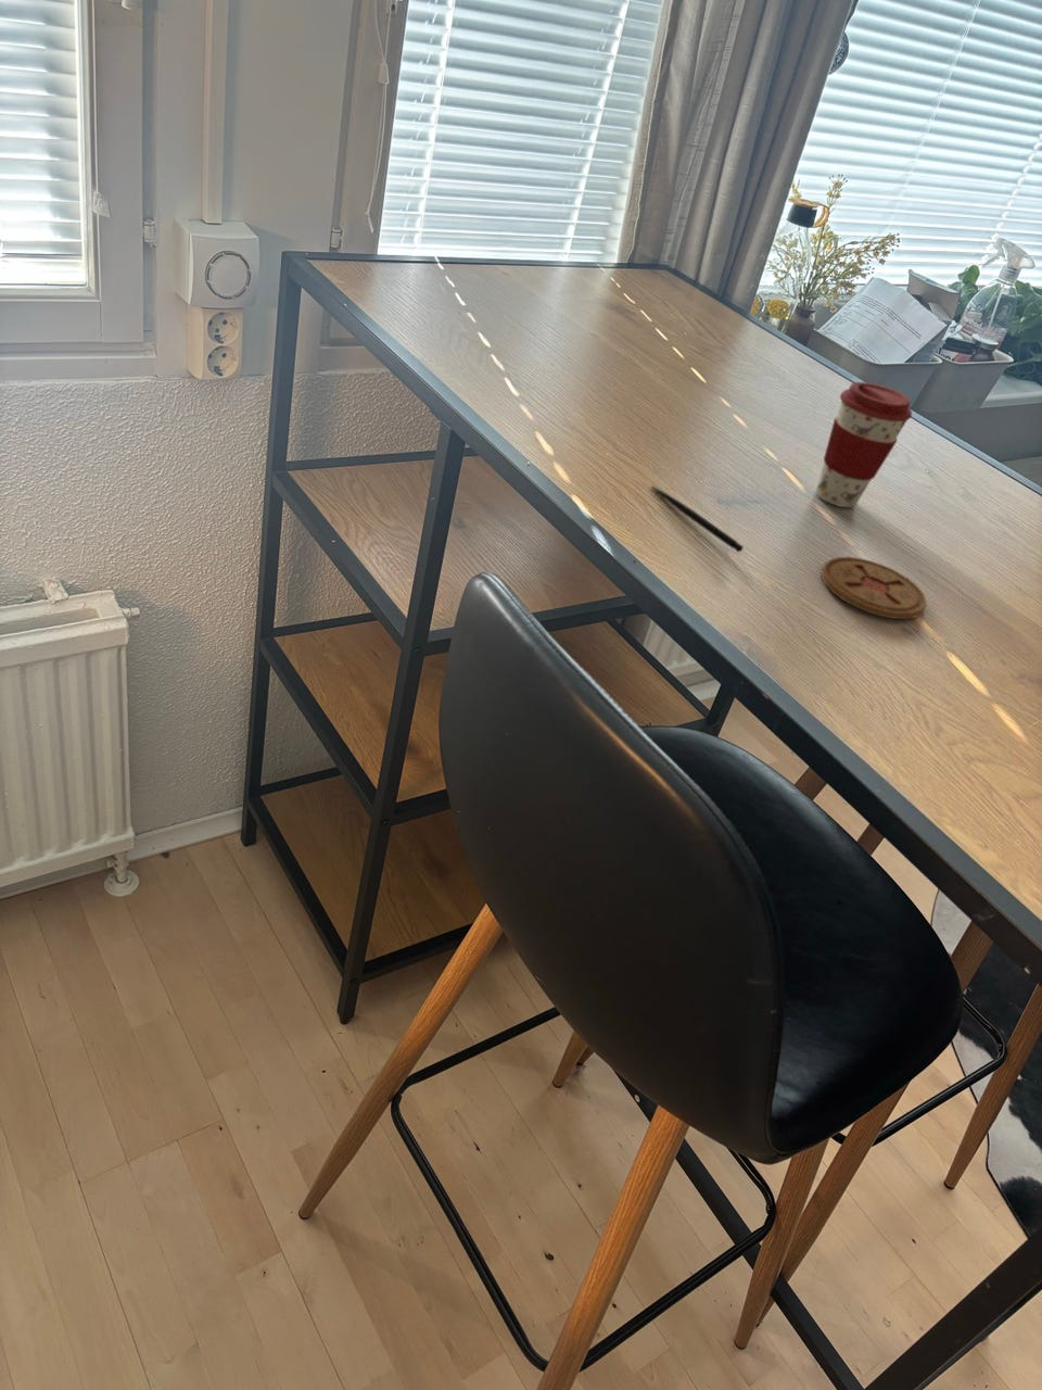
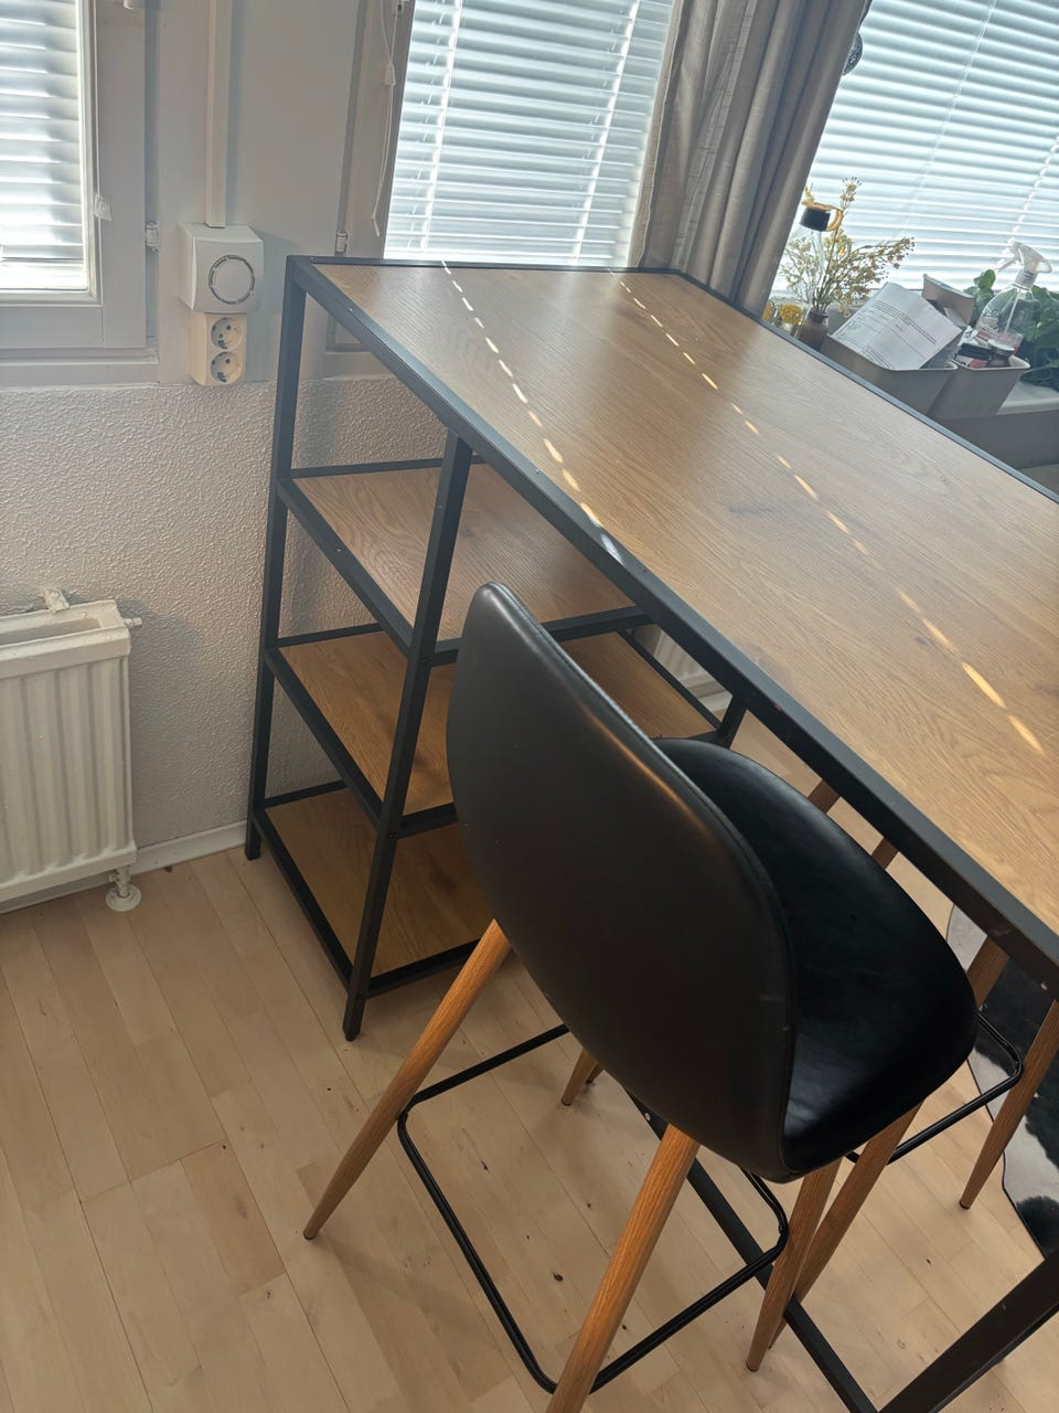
- coffee cup (857, 447)
- pen (695, 514)
- coaster (872, 587)
